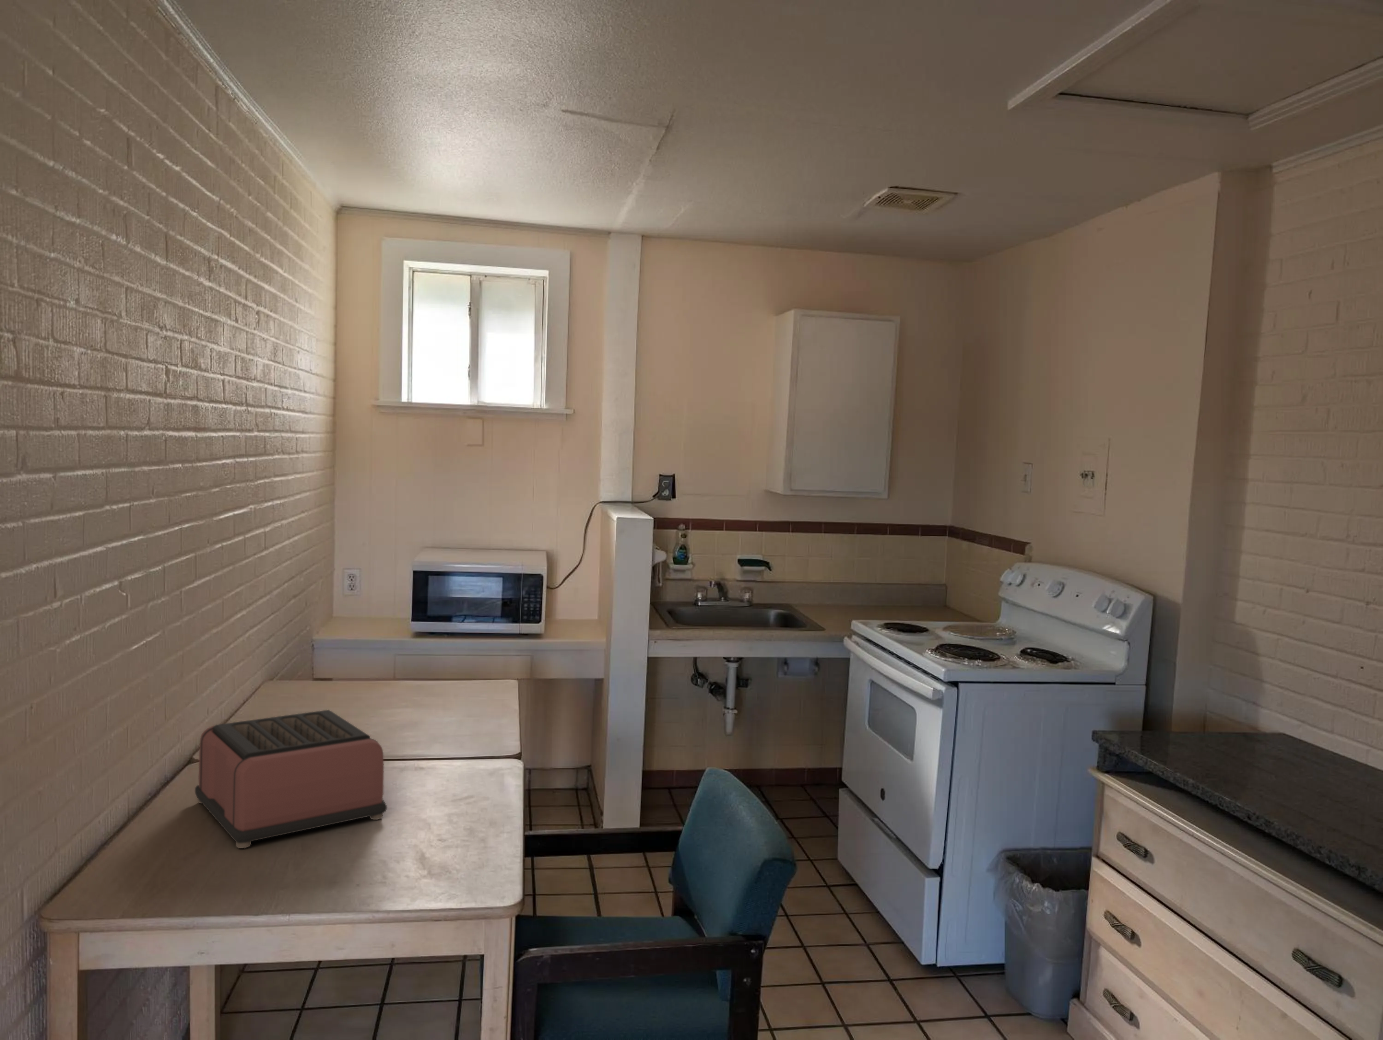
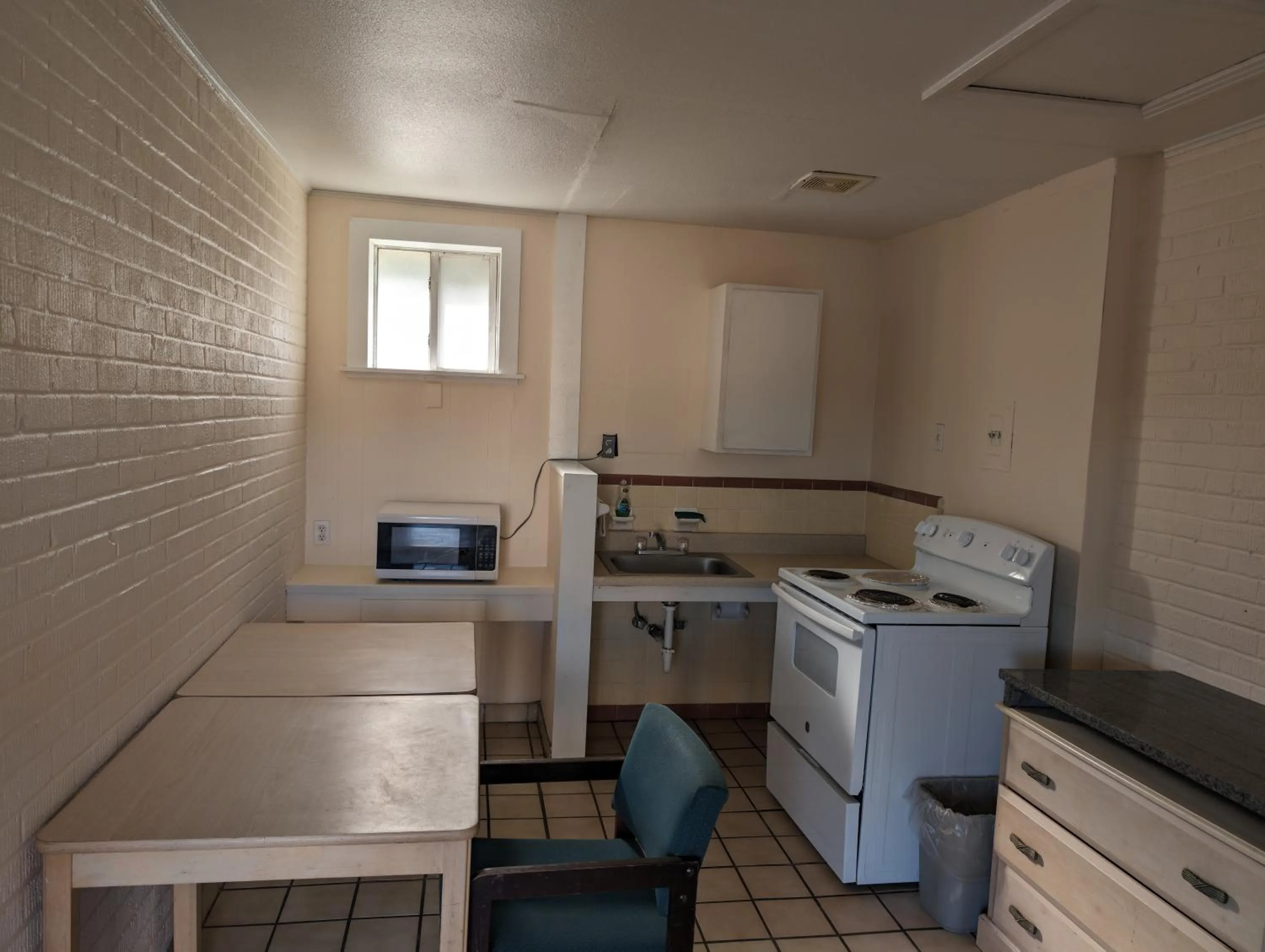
- toaster (288, 767)
